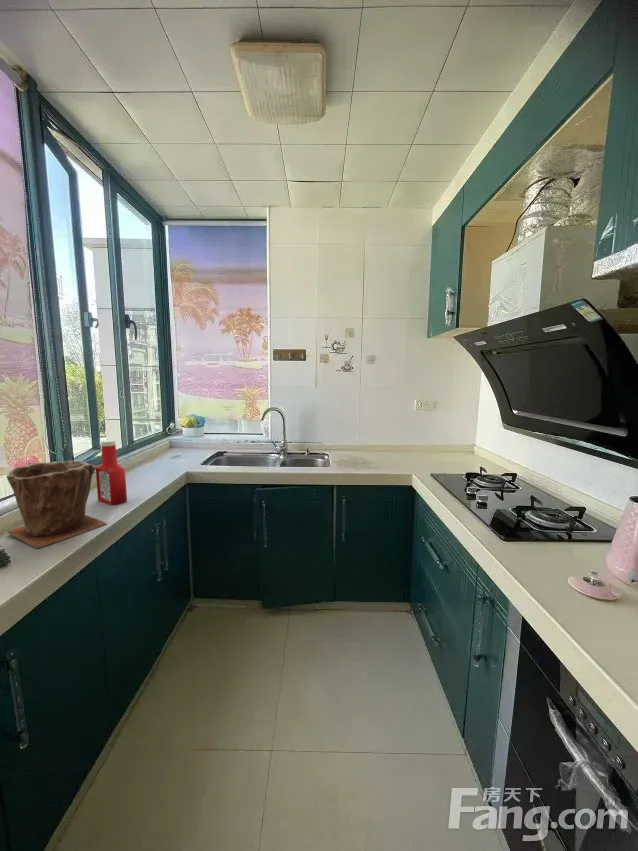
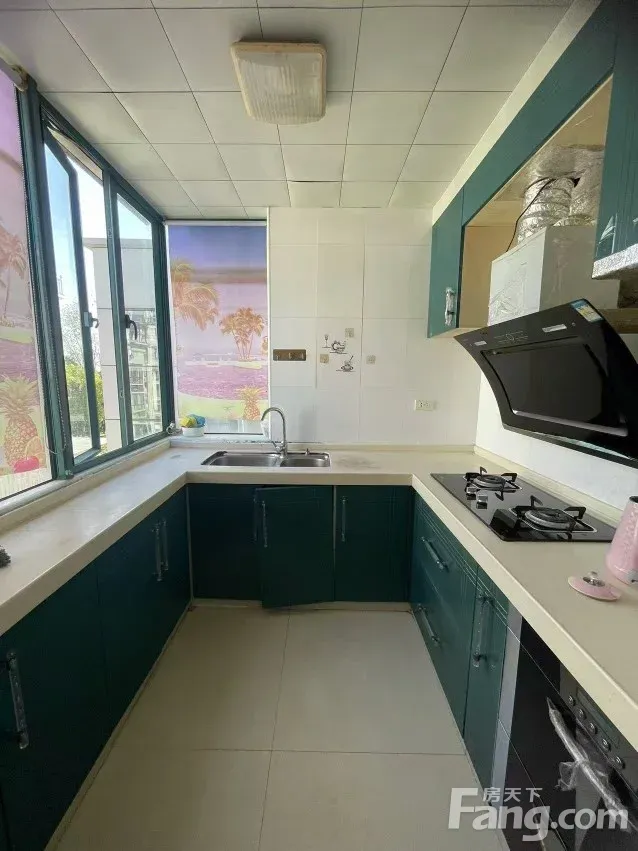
- plant pot (56, 496)
- soap bottle (110, 470)
